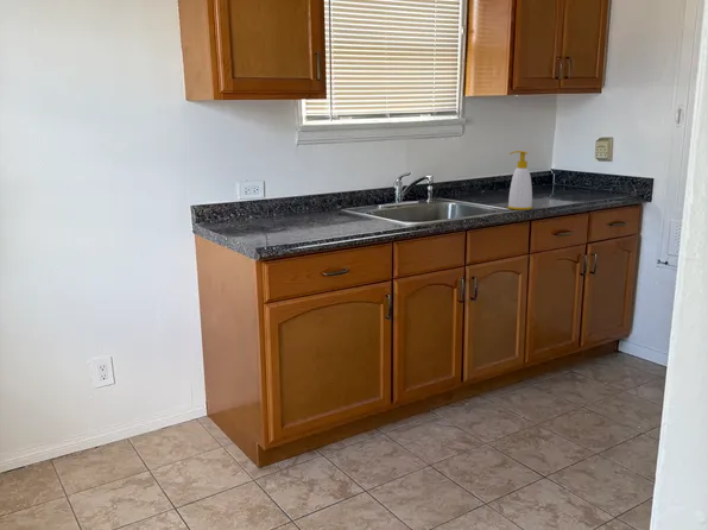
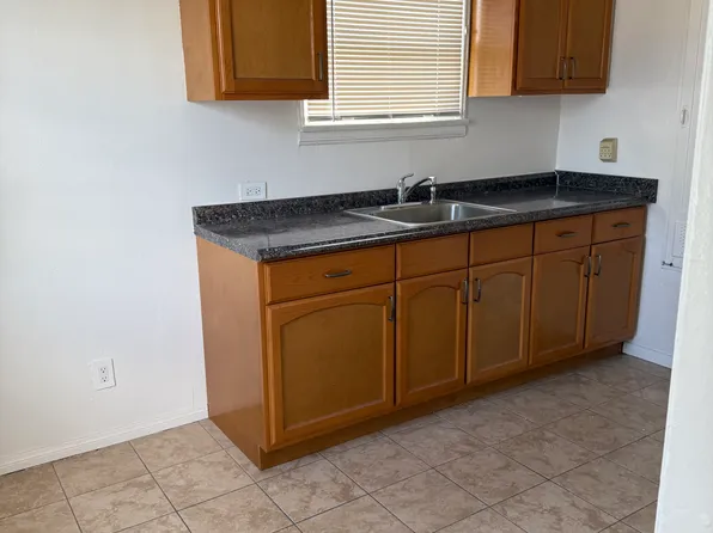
- soap bottle (520, 179)
